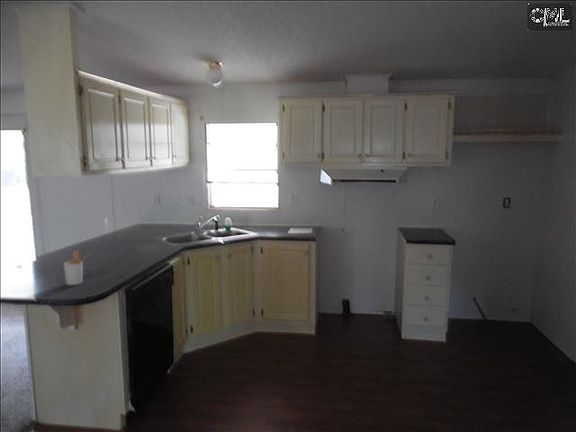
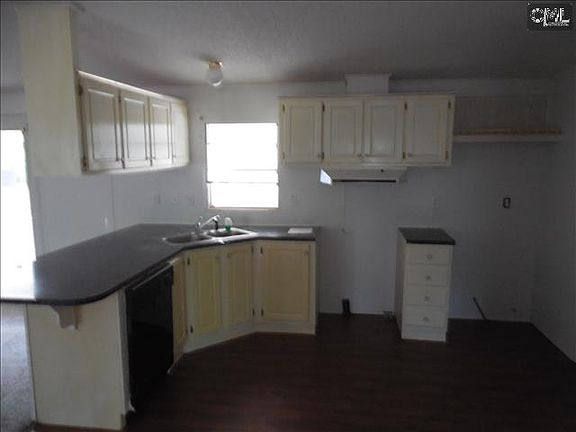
- utensil holder (78, 267)
